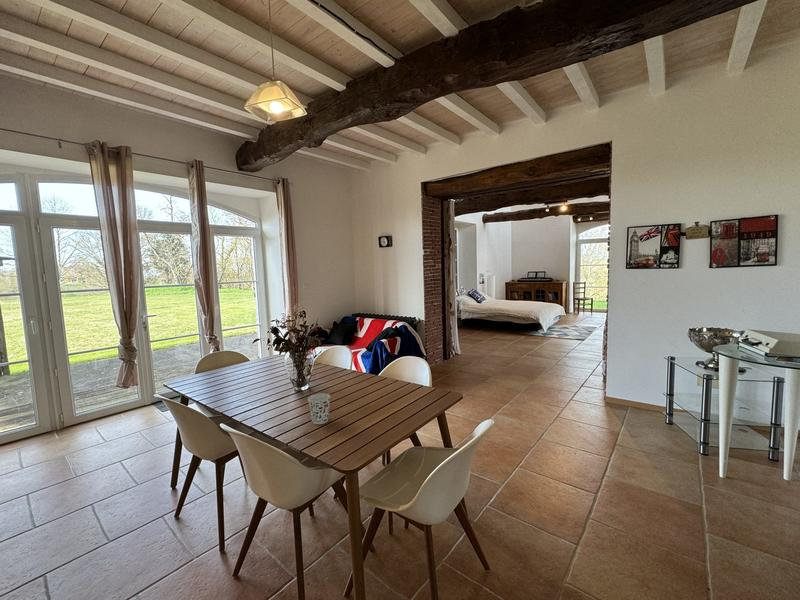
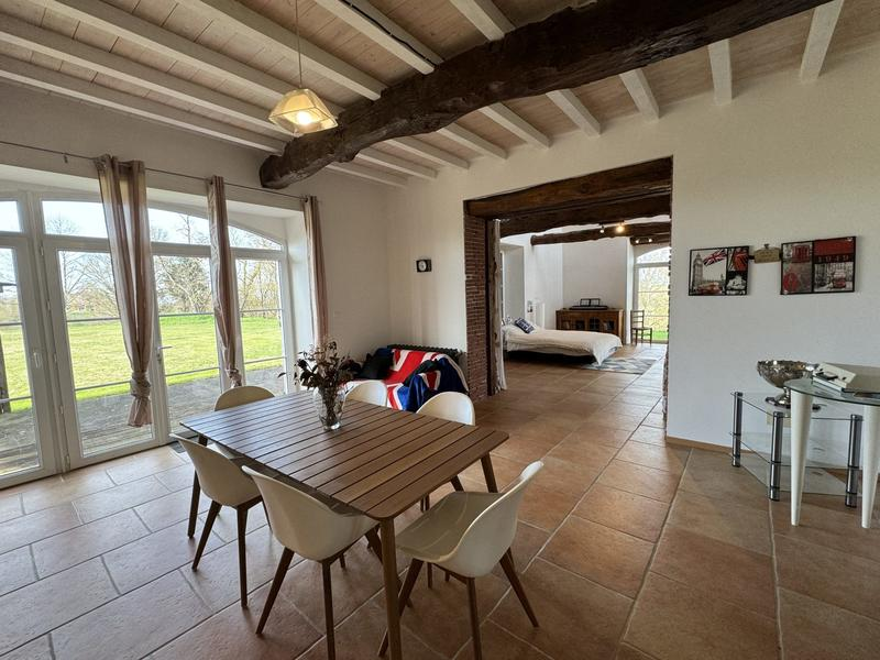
- cup (319, 409)
